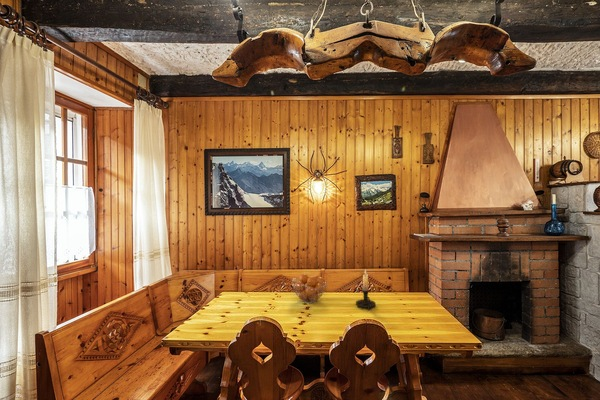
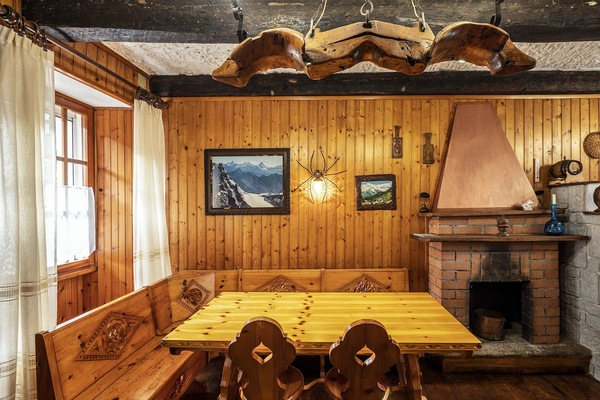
- candle holder (366, 288)
- fruit basket (309, 287)
